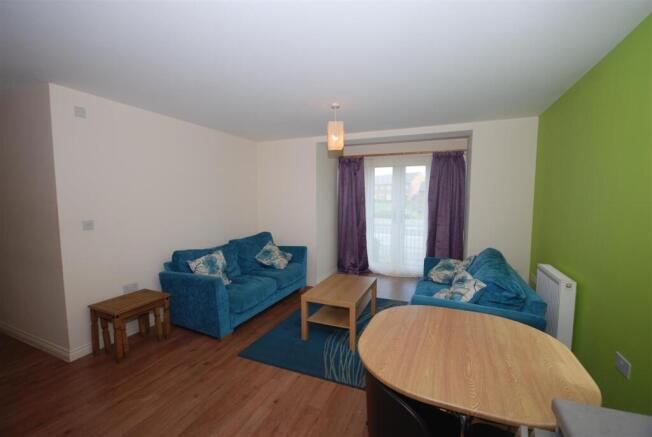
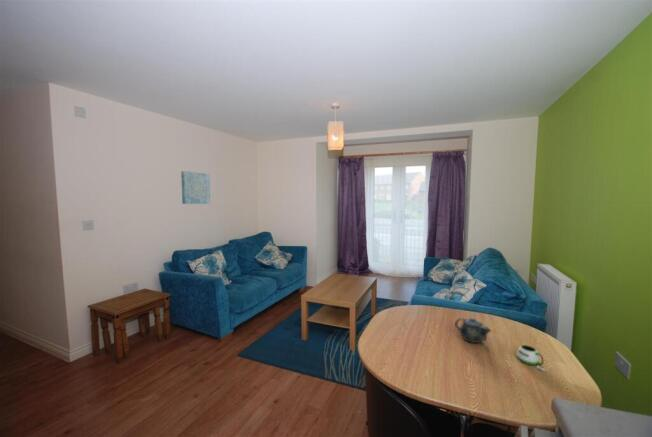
+ wall art (196, 188)
+ mug (532, 357)
+ chinaware (471, 328)
